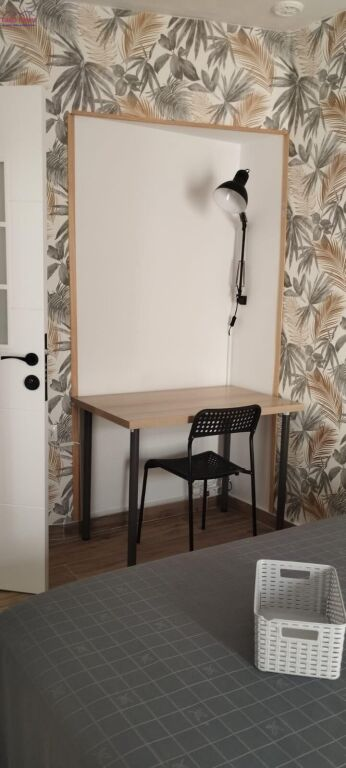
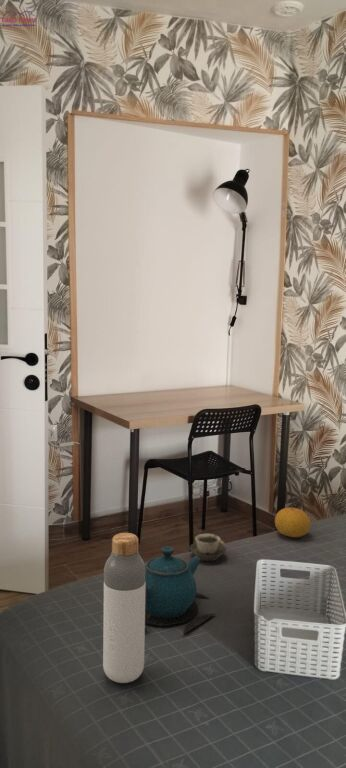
+ fruit (292, 522)
+ teapot (162, 578)
+ bottle (124, 607)
+ cup (207, 547)
